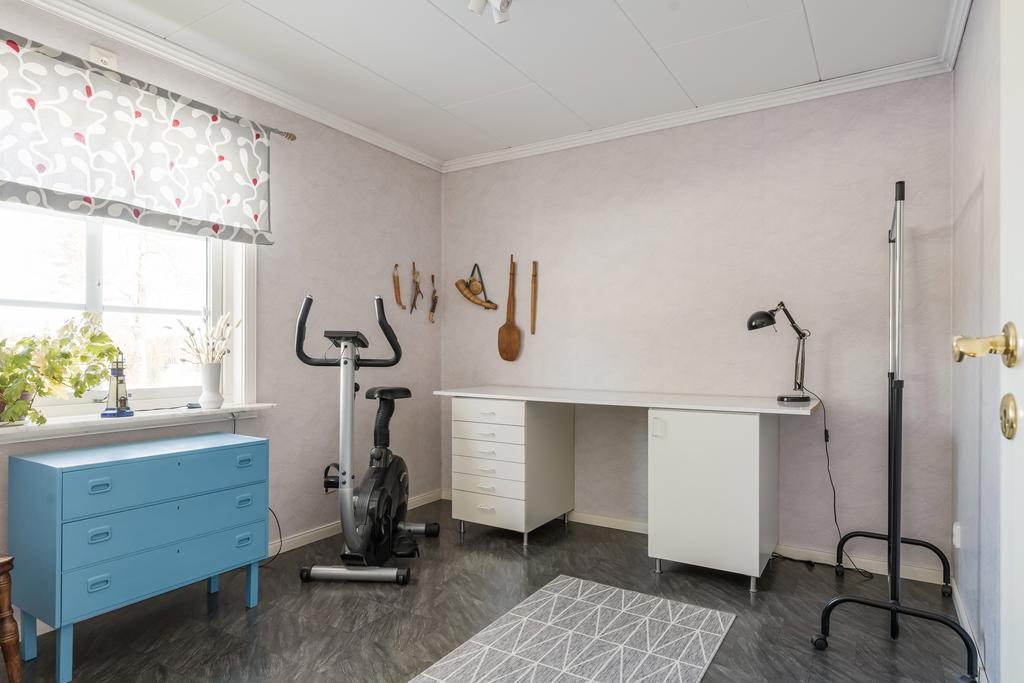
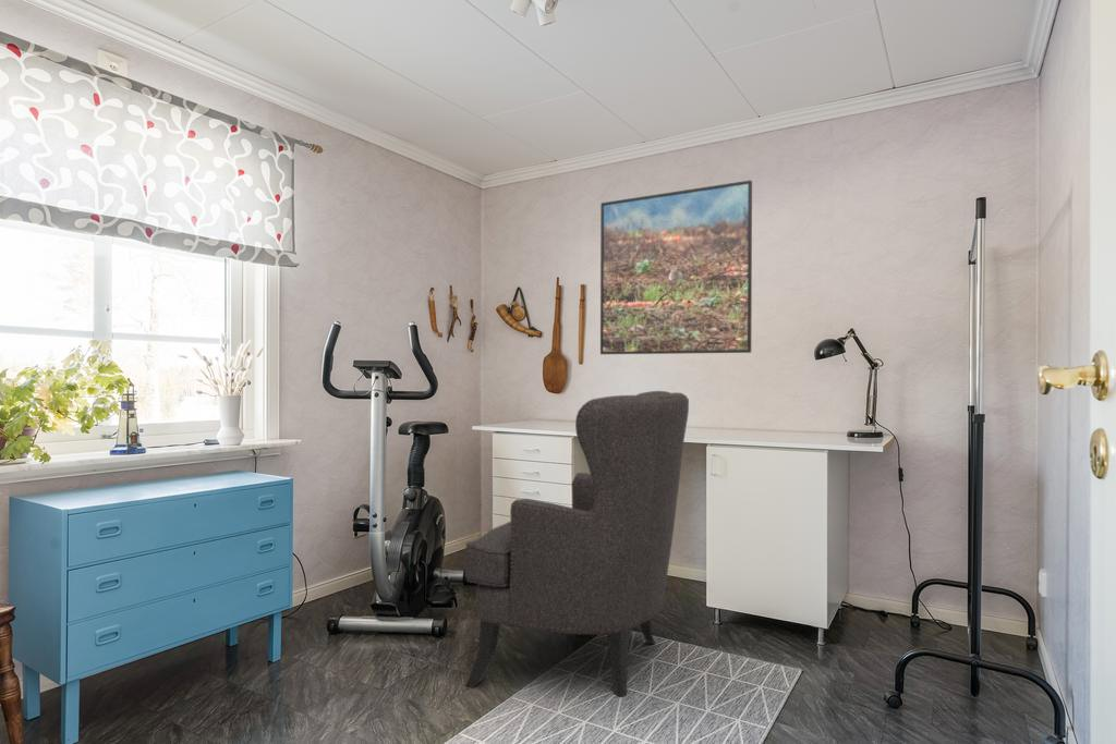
+ chair (591, 525)
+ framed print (671, 272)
